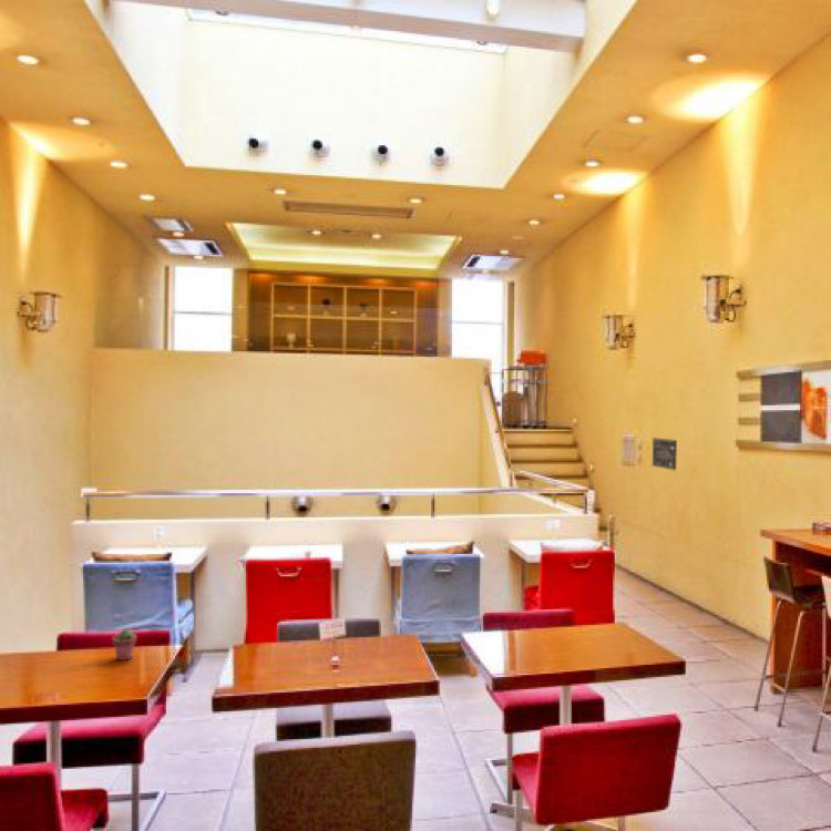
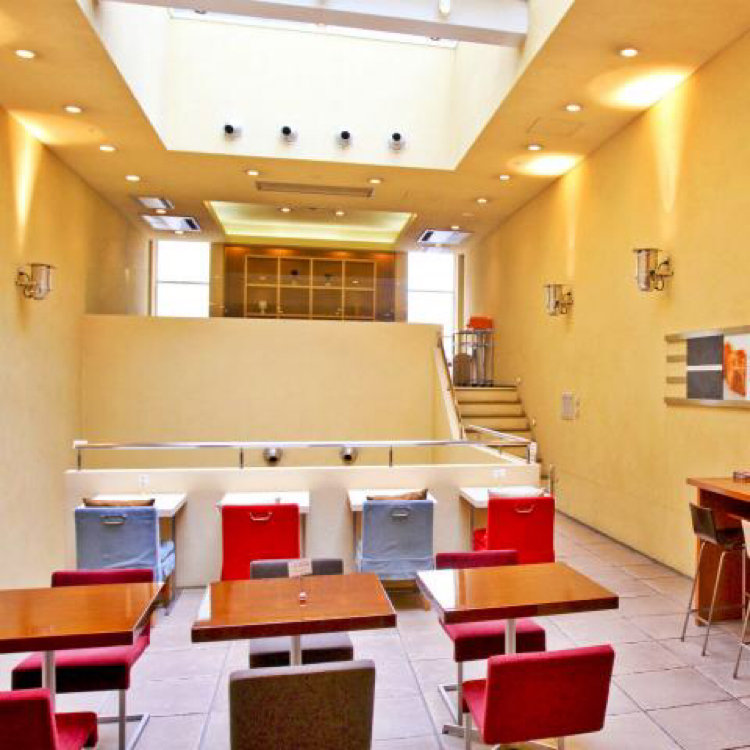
- wall art (664, 453)
- potted succulent (124, 643)
